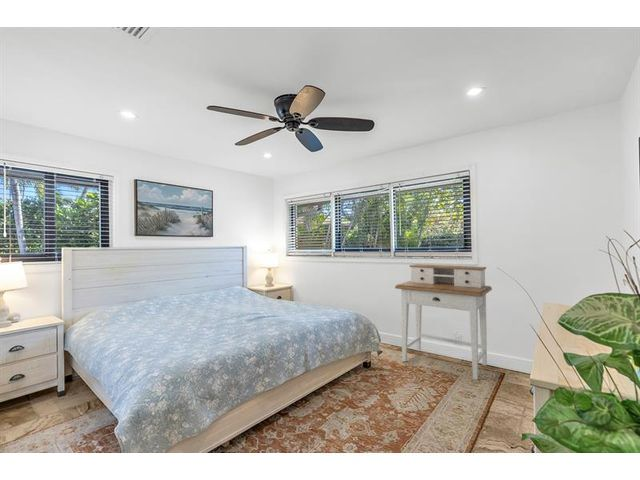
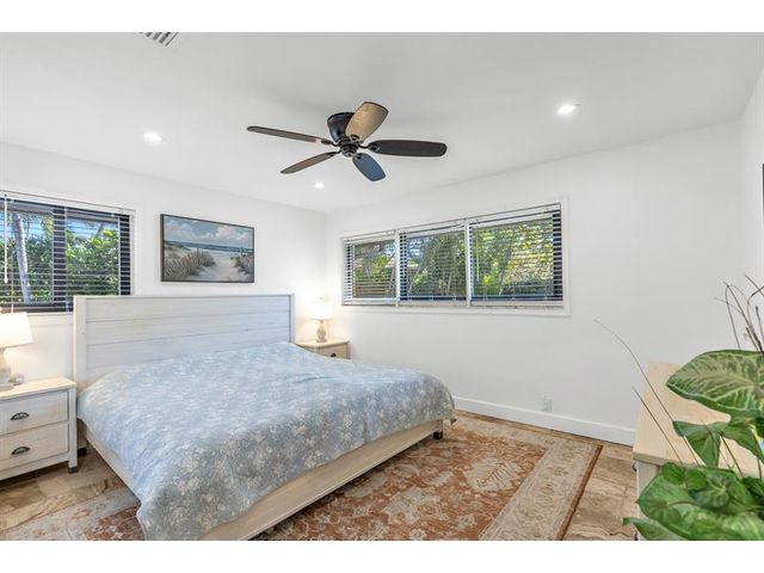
- desk (442, 307)
